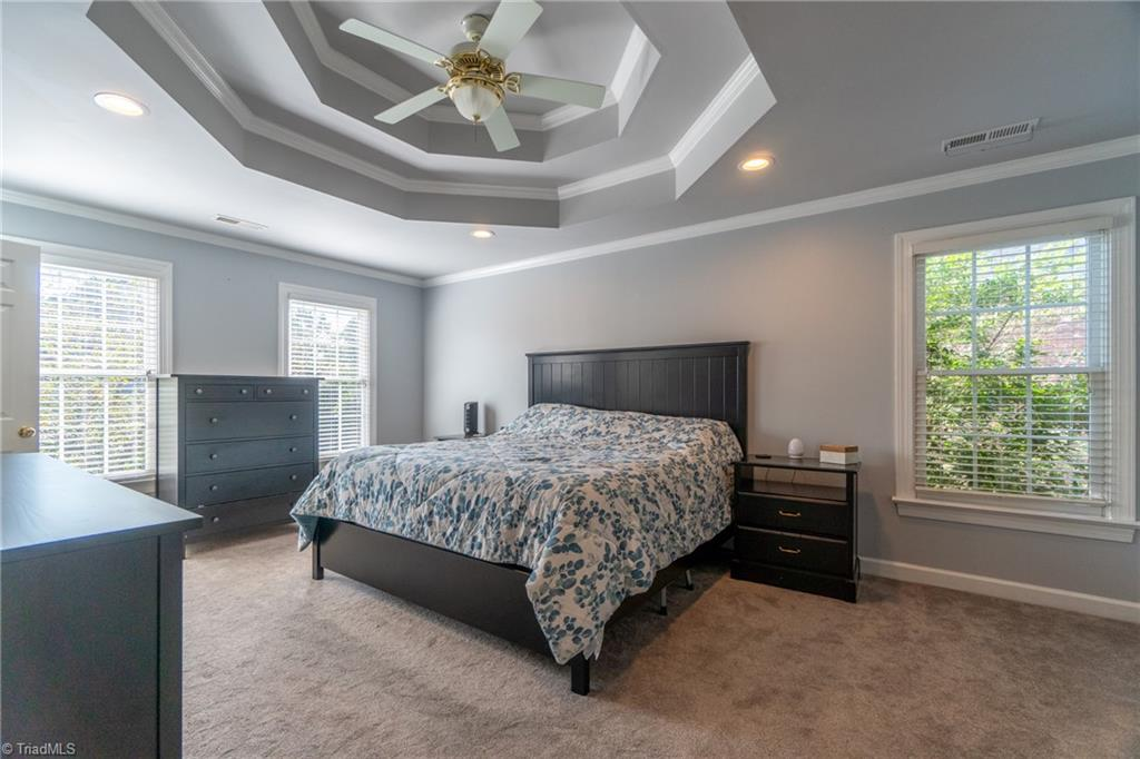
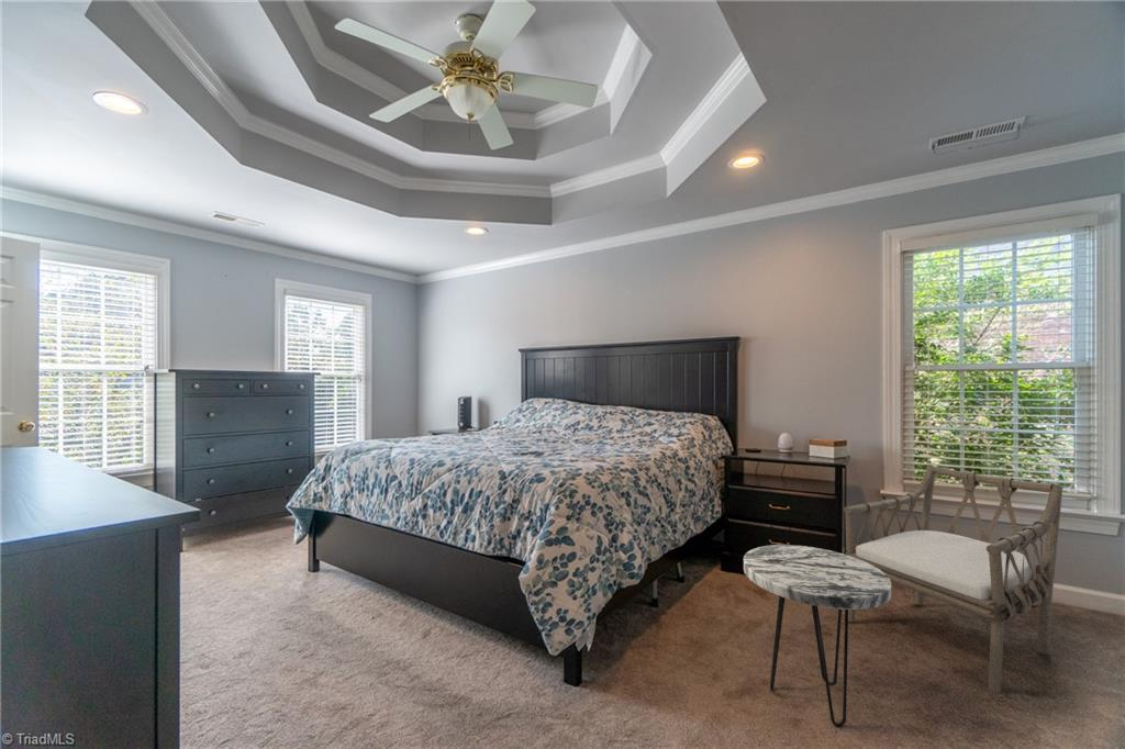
+ armchair (953, 558)
+ side table (815, 633)
